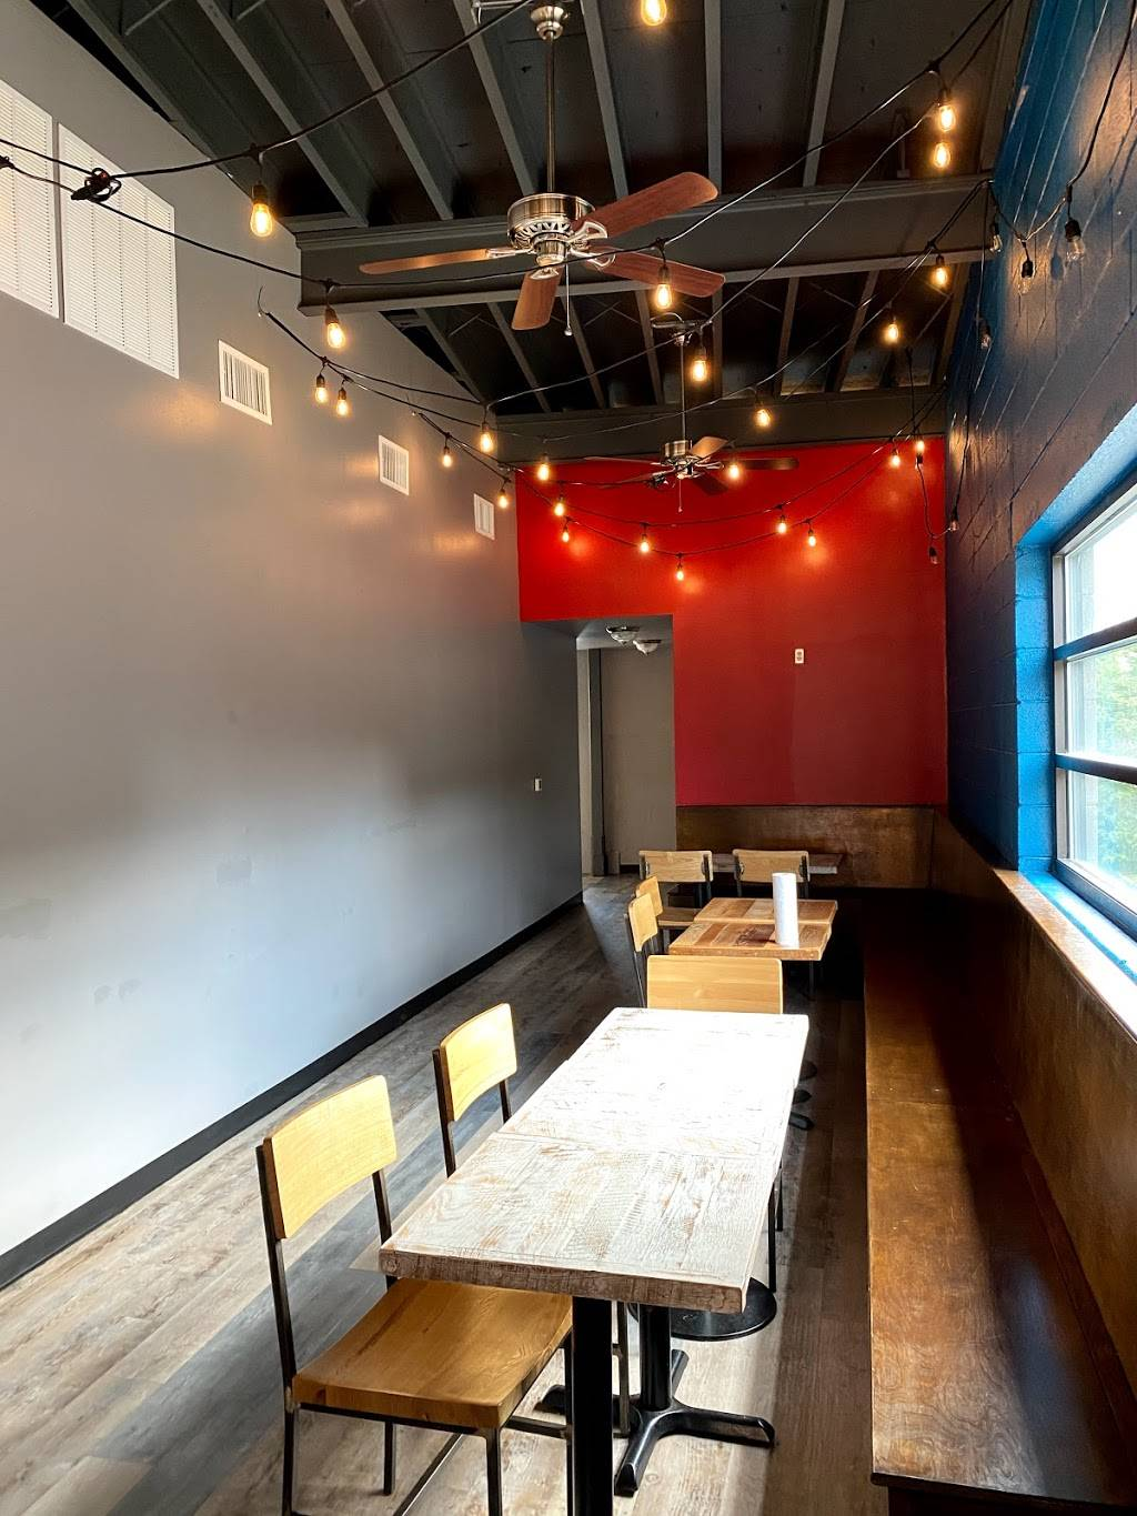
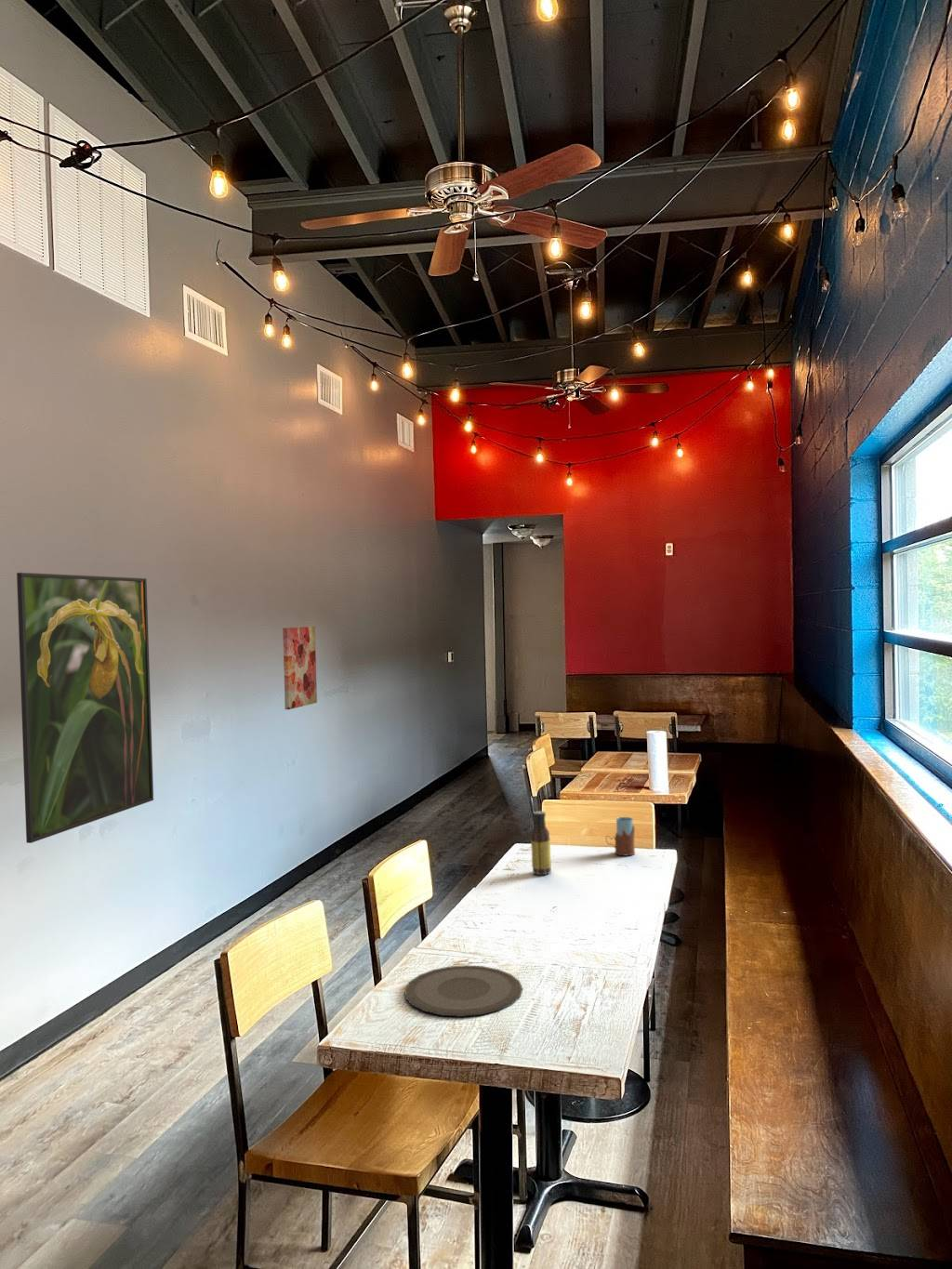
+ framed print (92, 697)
+ plate (463, 989)
+ wall art (300, 667)
+ sauce bottle (540, 842)
+ drinking glass (620, 836)
